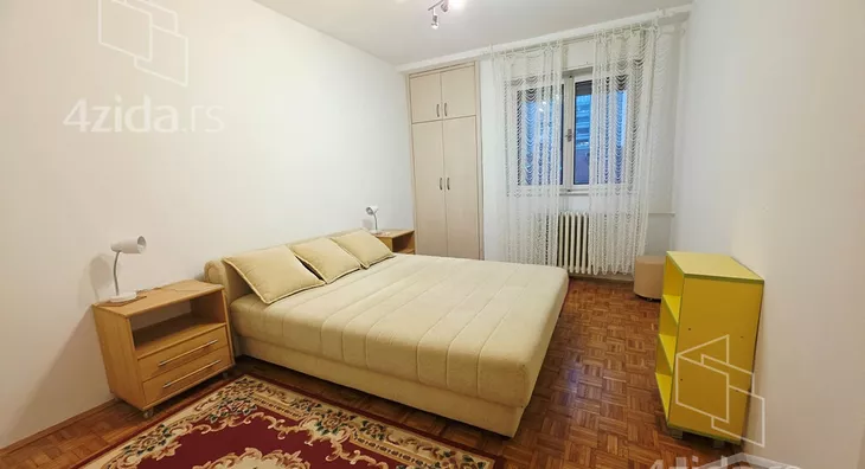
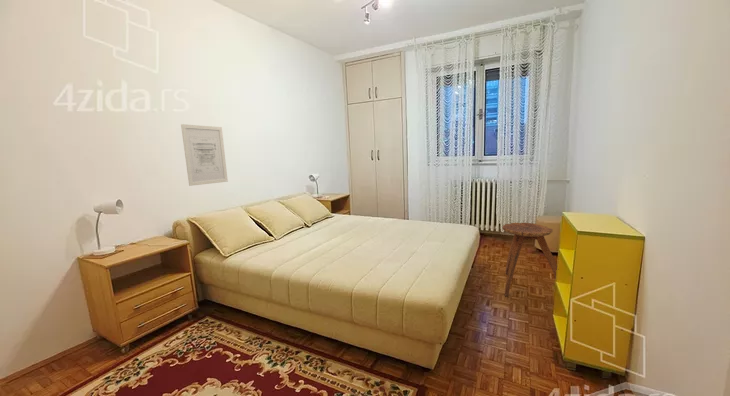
+ wall art (206, 155)
+ stool (518, 256)
